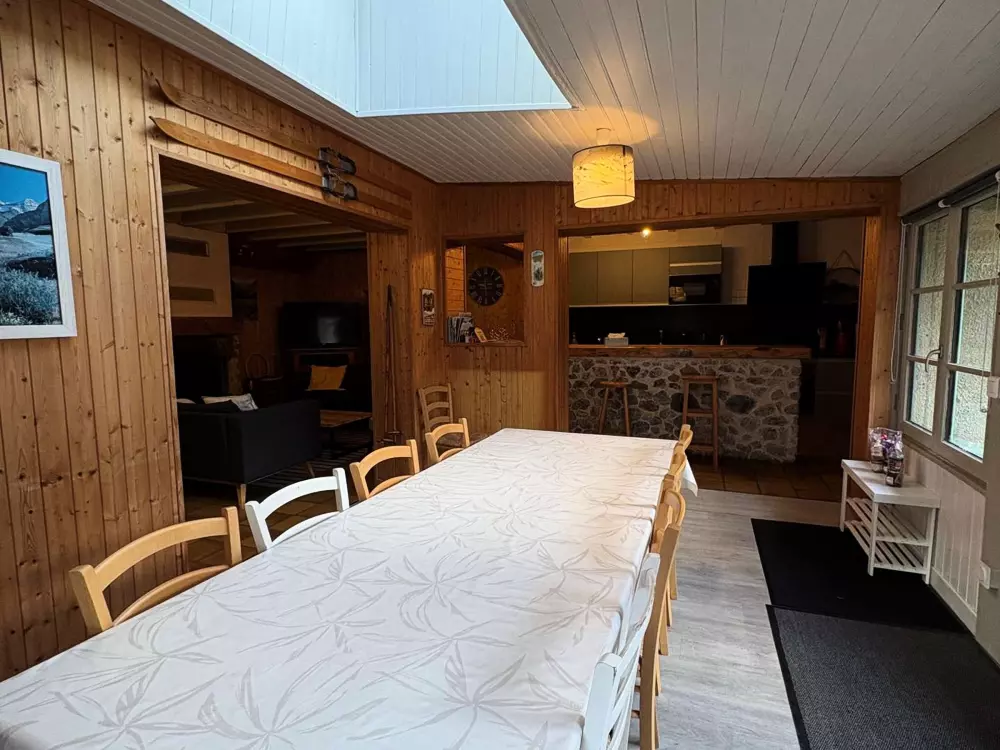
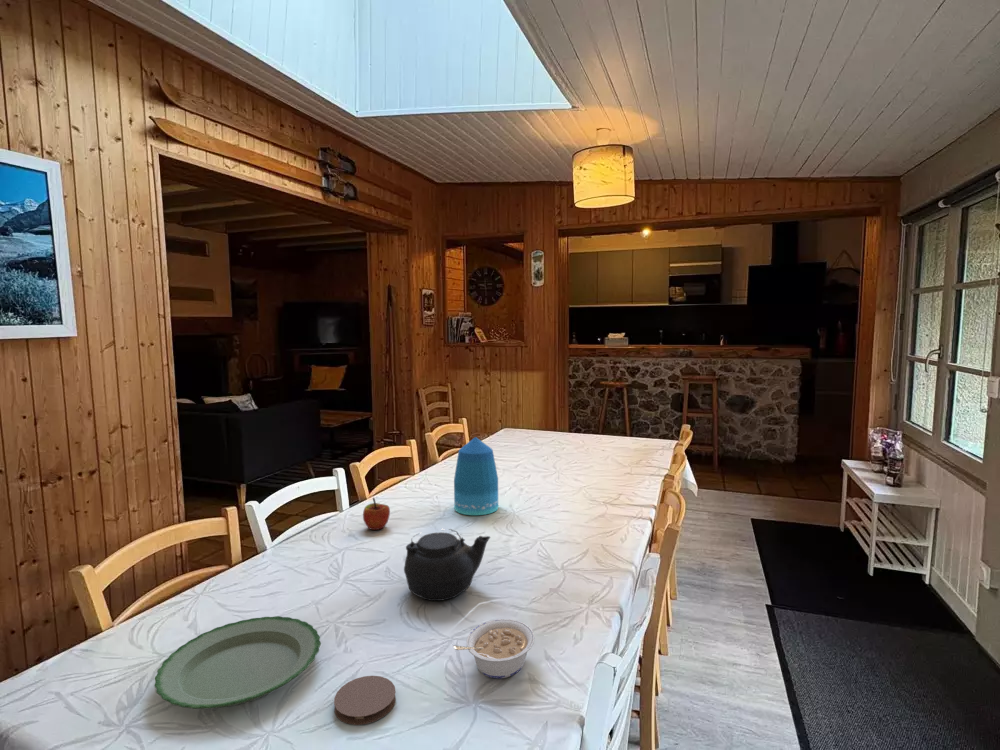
+ teapot (447, 564)
+ legume (499, 649)
+ coaster (365, 698)
+ apple (376, 512)
+ plate (243, 663)
+ vase (476, 472)
